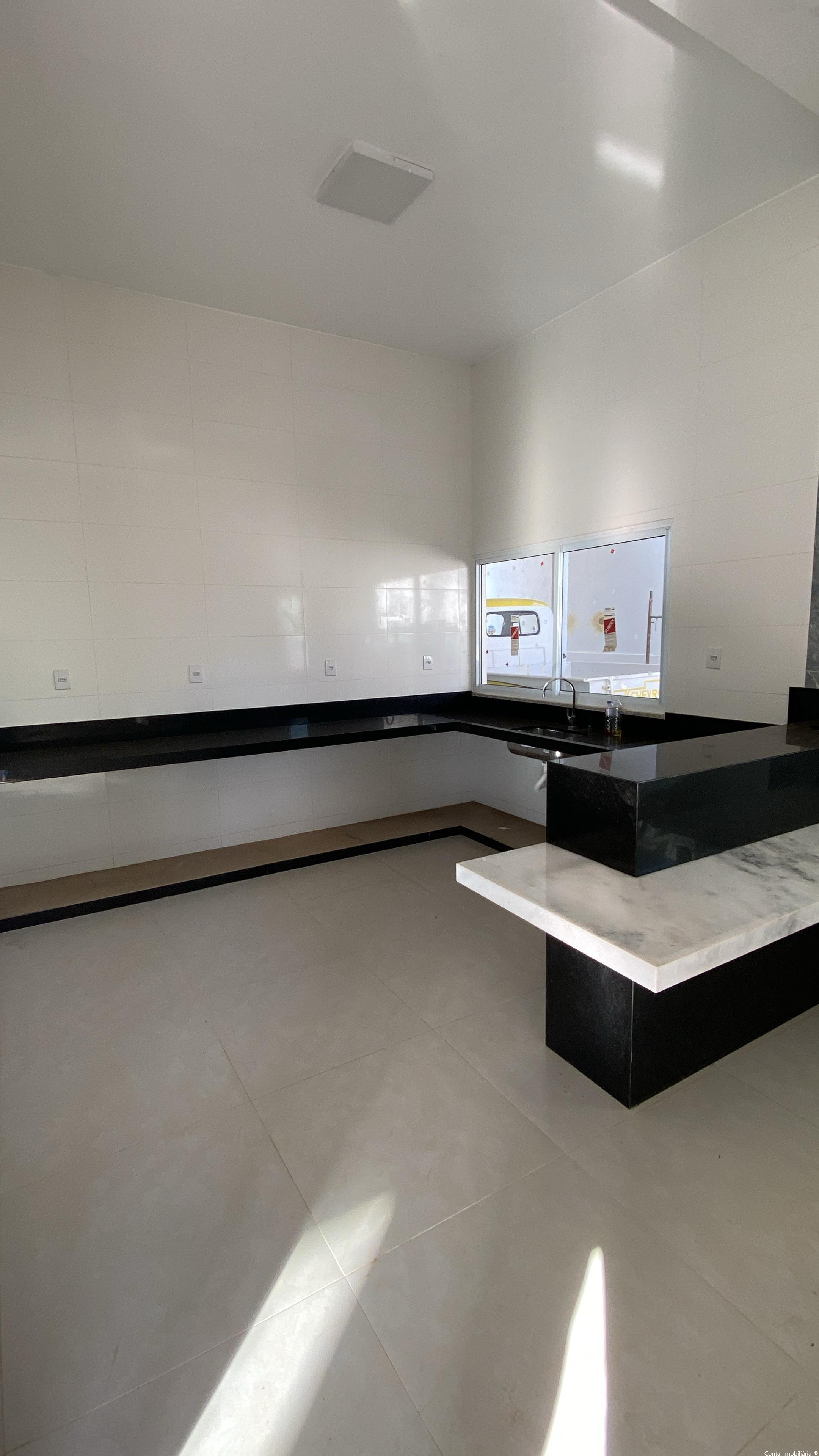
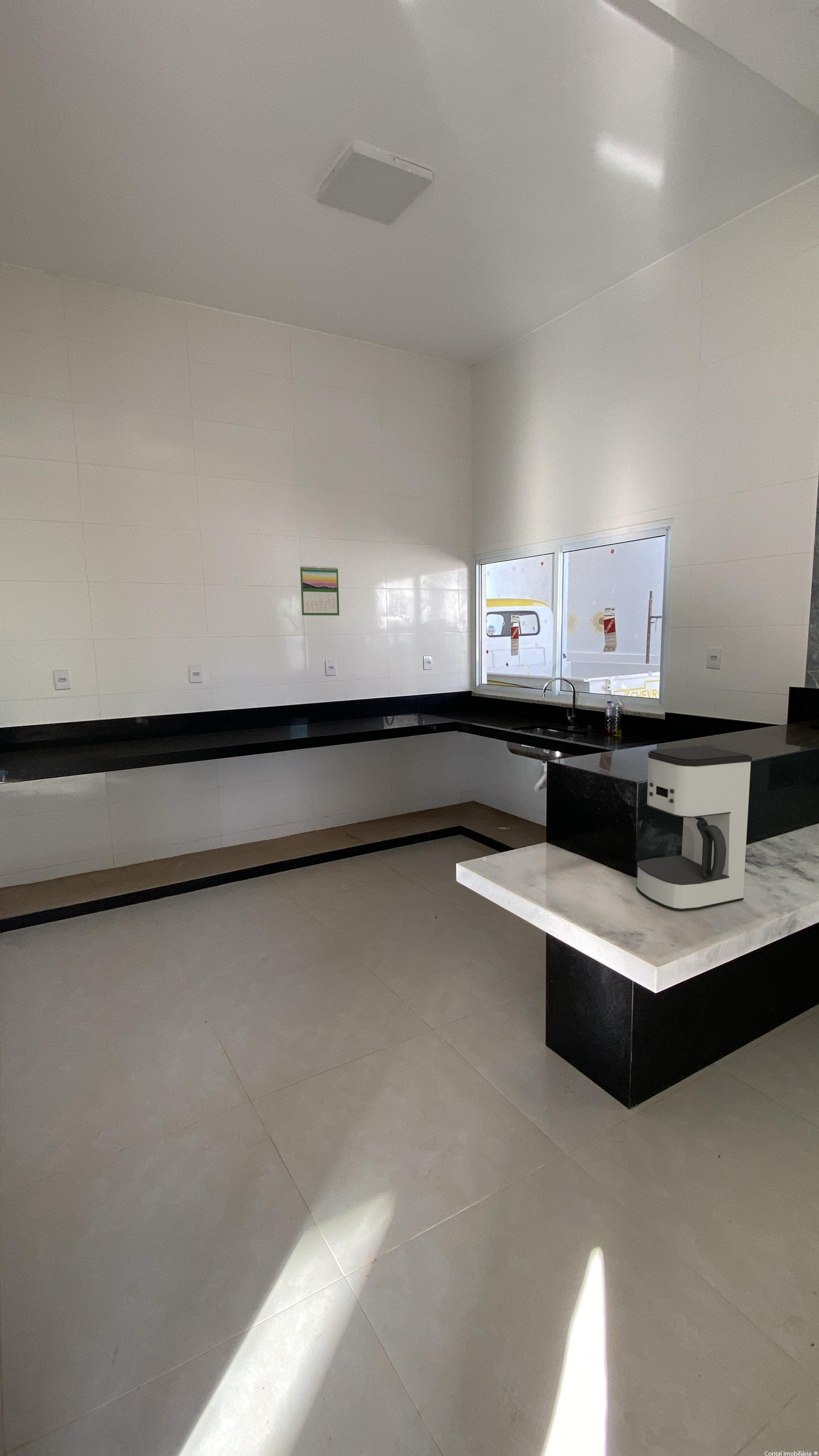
+ calendar (320, 590)
+ coffee maker (692, 826)
